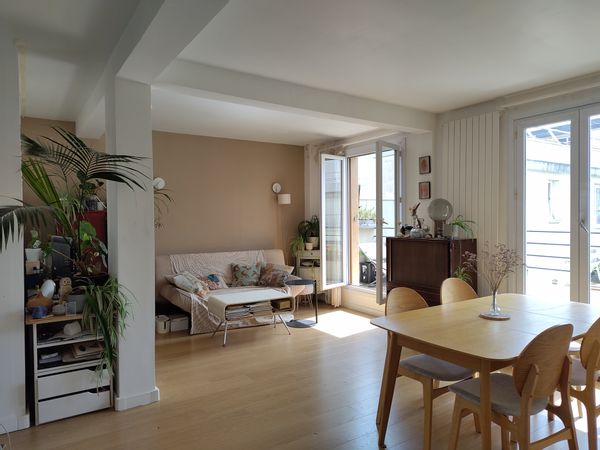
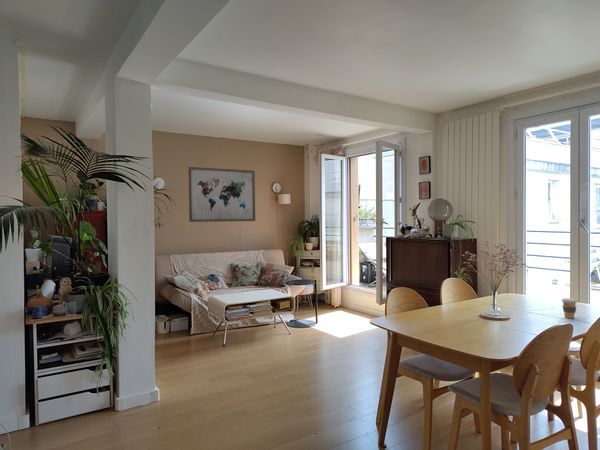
+ coffee cup (569, 308)
+ wall art (223, 195)
